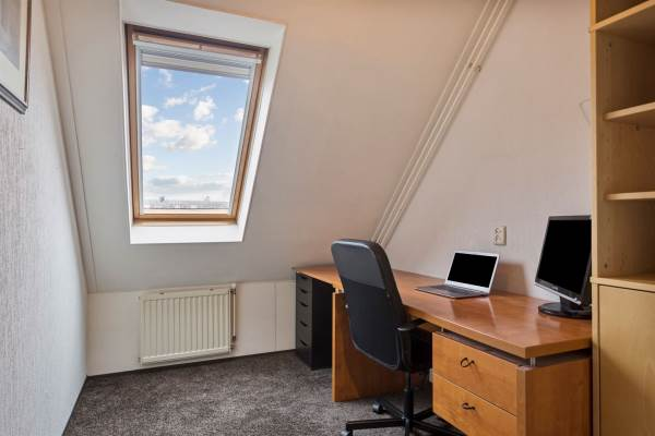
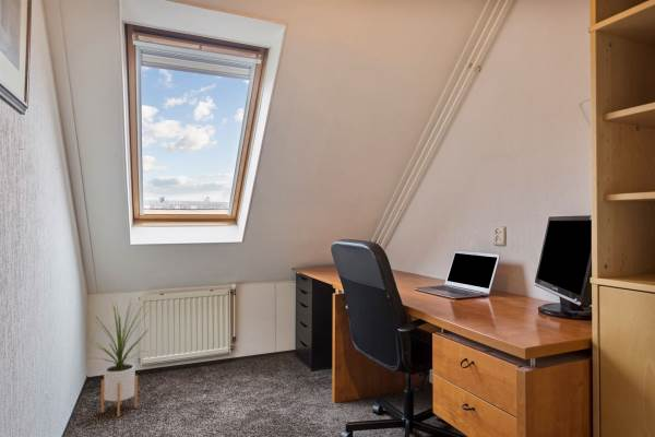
+ house plant (118, 354)
